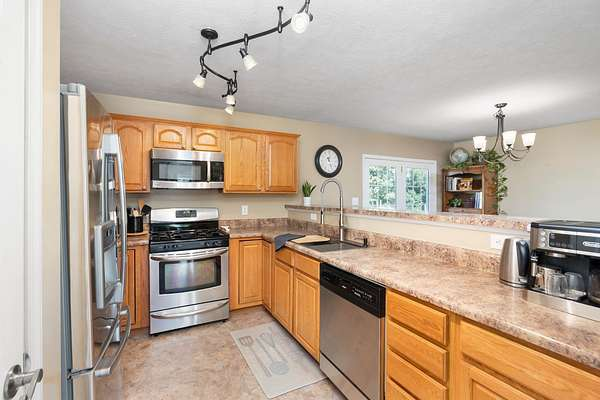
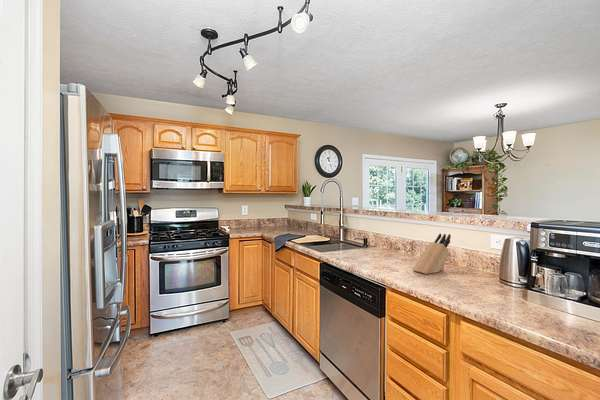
+ knife block (433, 252)
